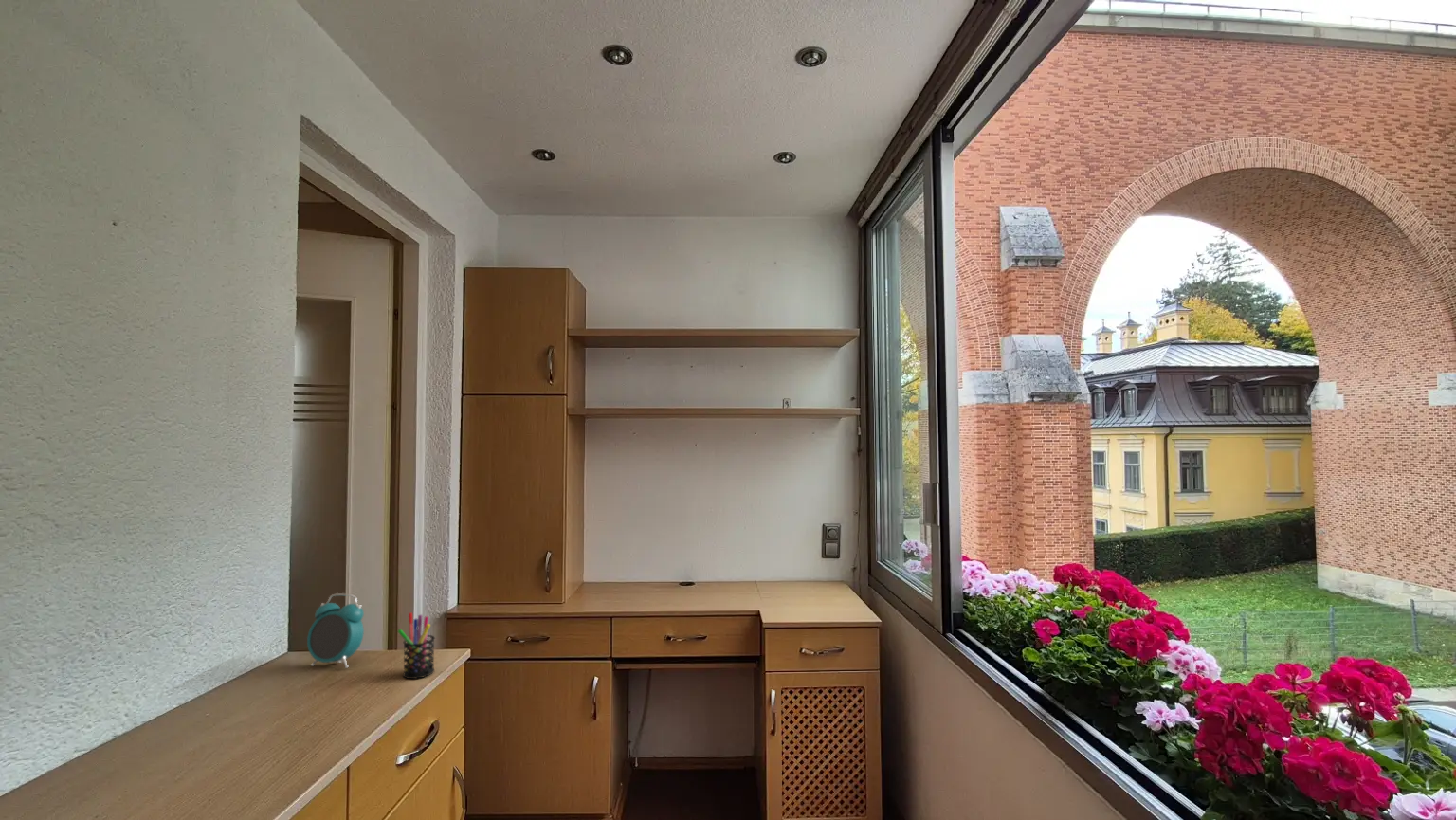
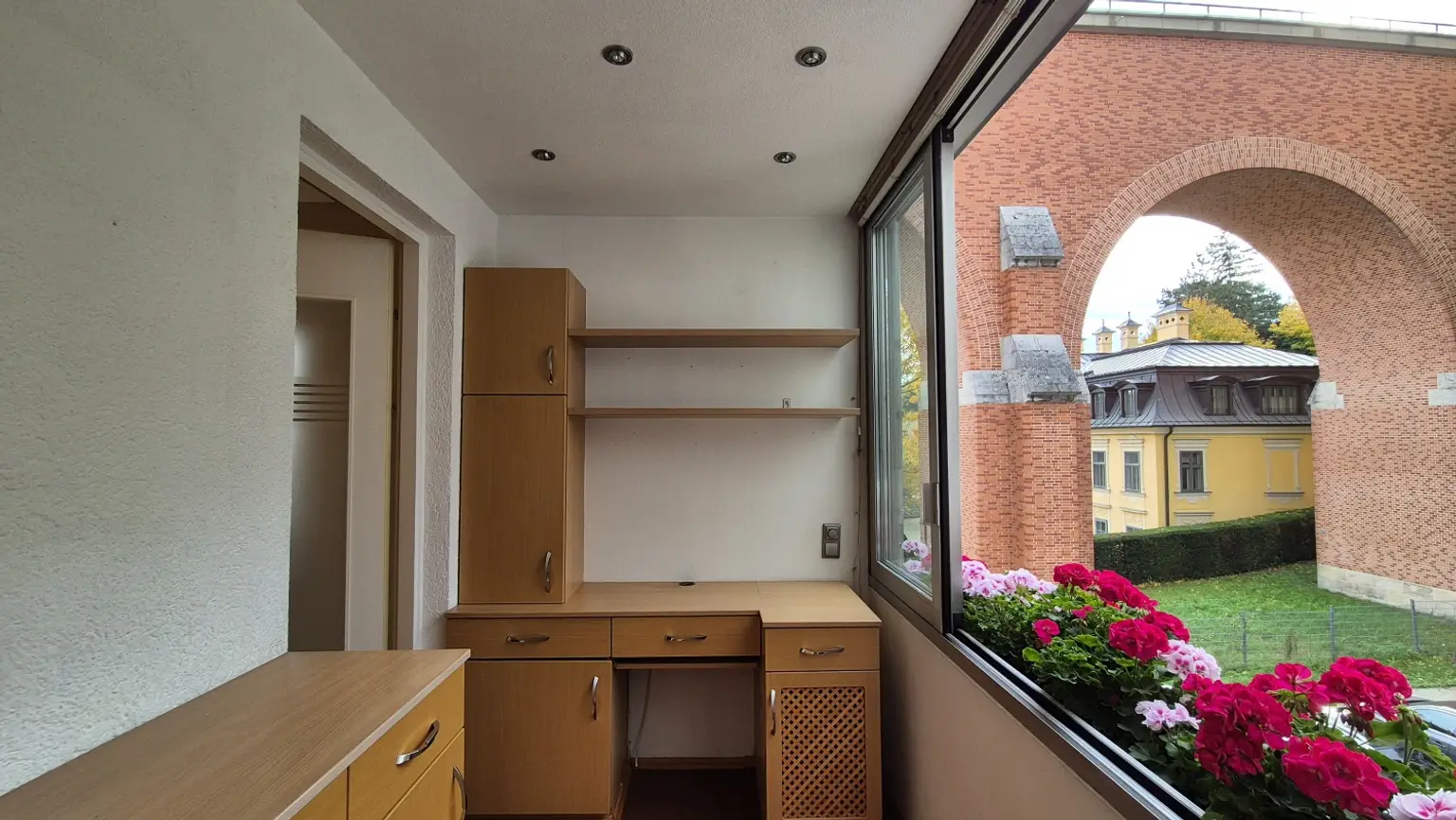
- pen holder (414, 645)
- alarm clock (337, 629)
